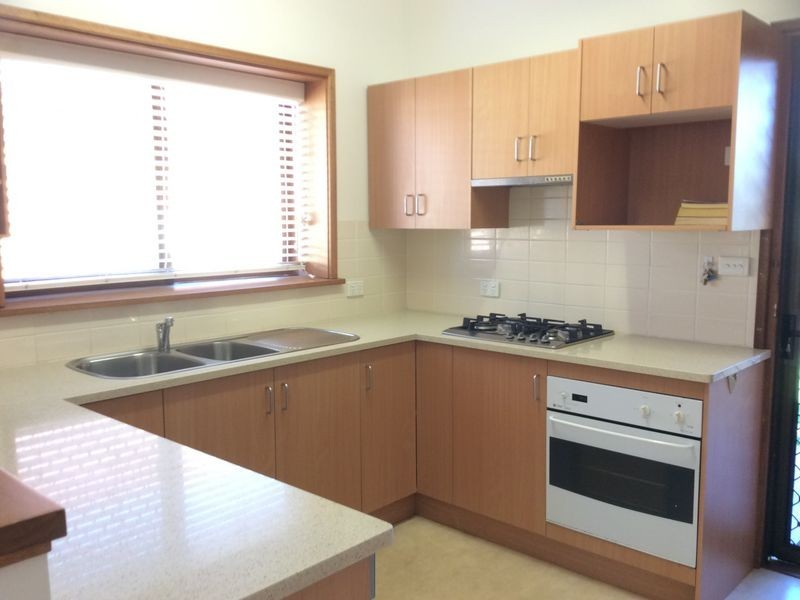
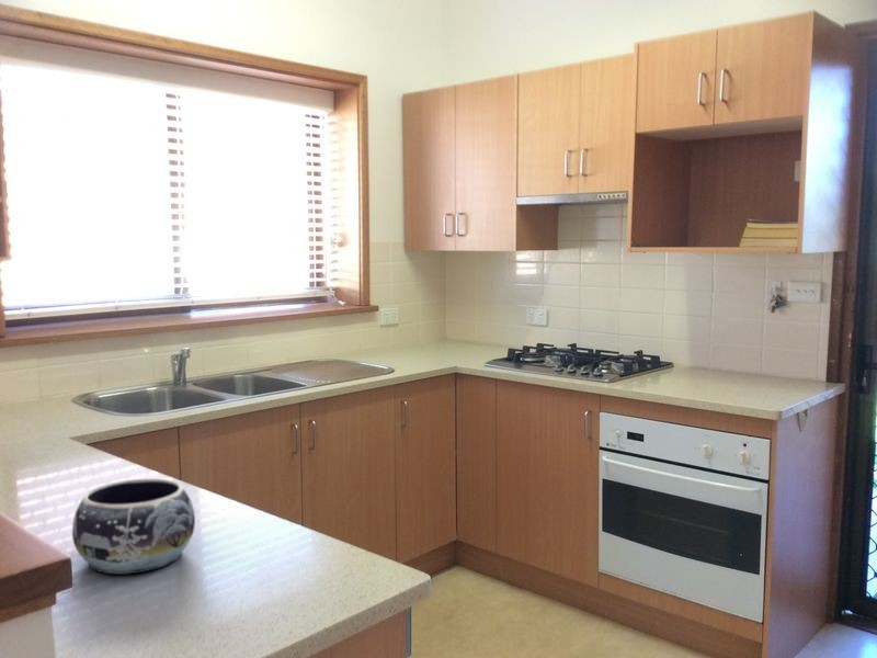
+ decorative bowl (135, 524)
